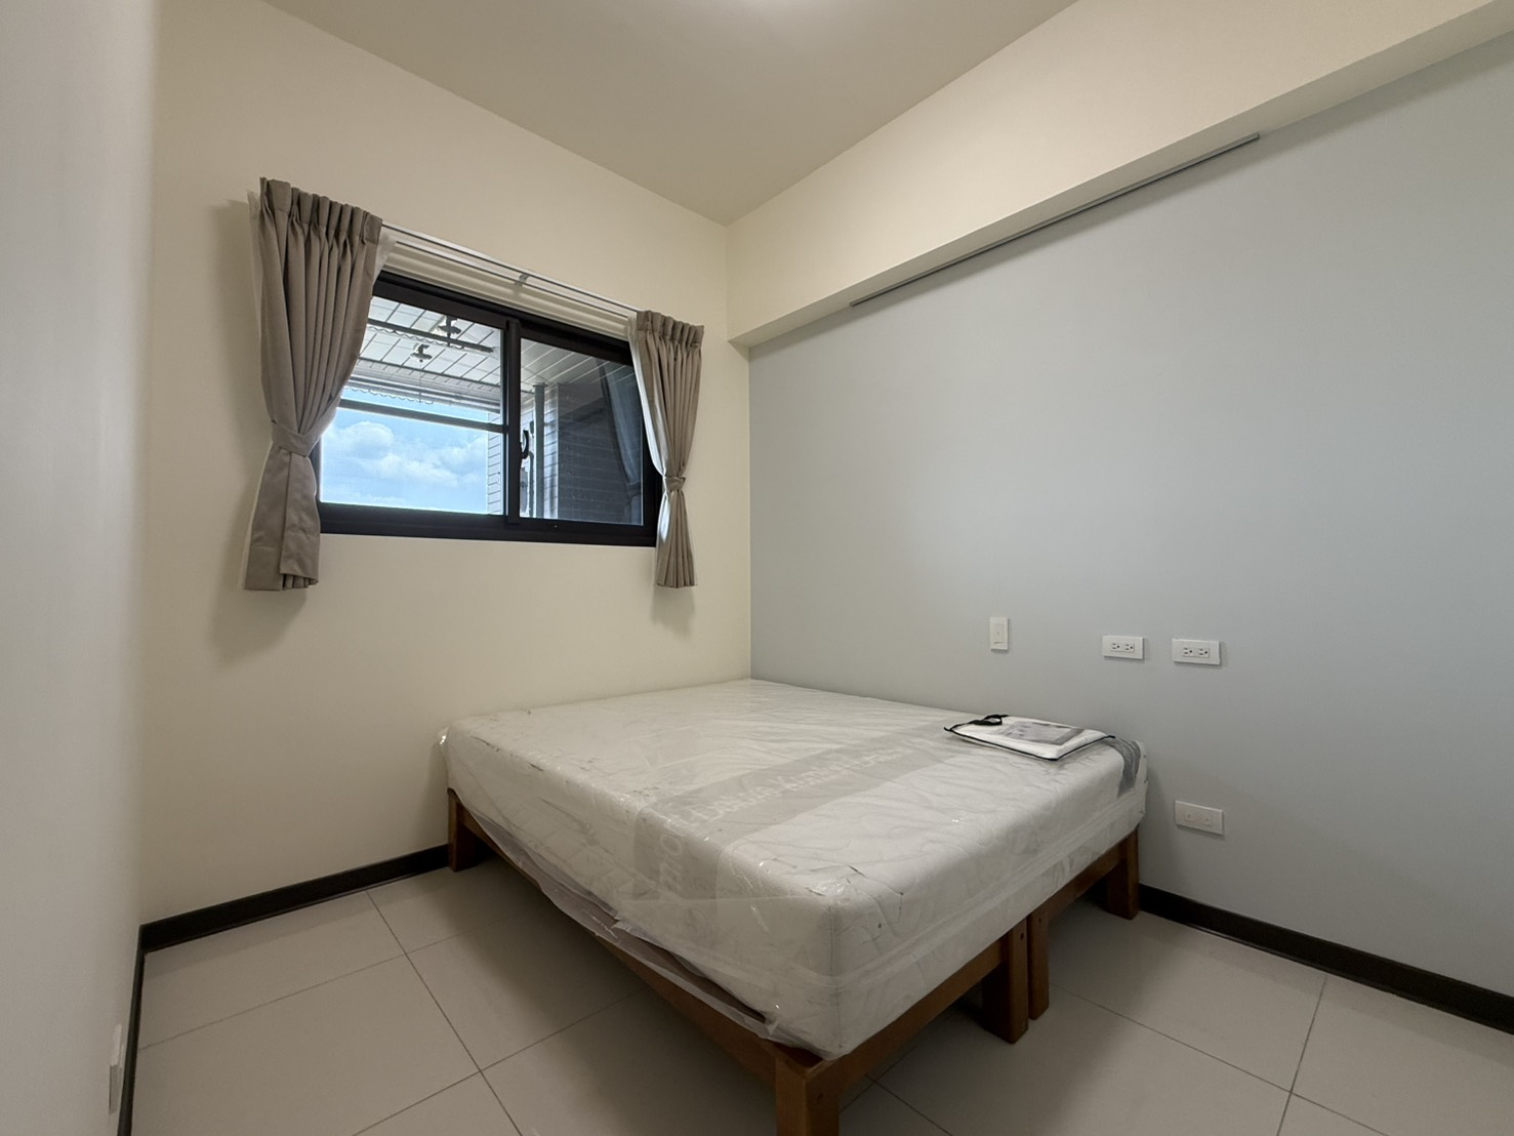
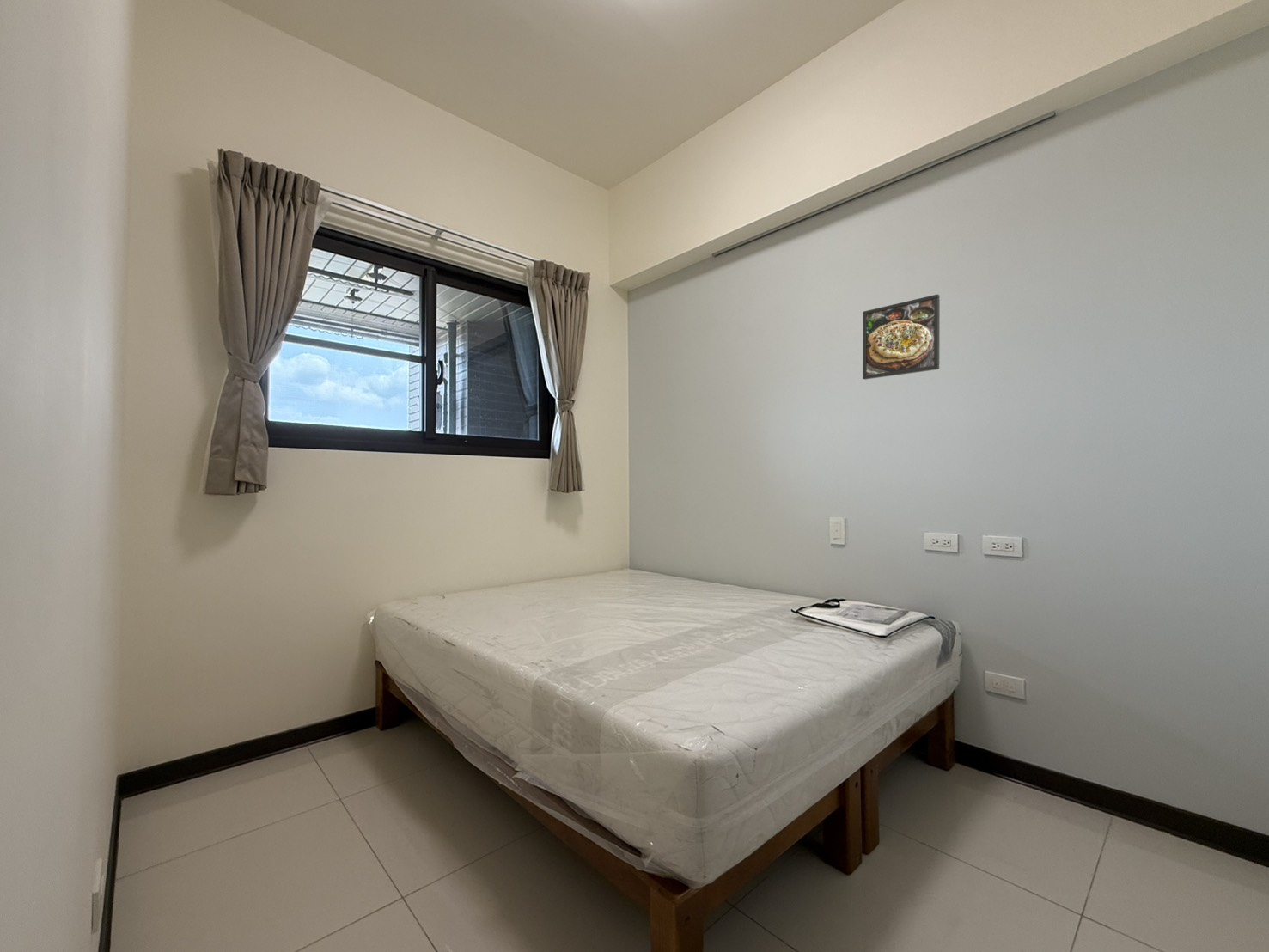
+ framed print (899, 339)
